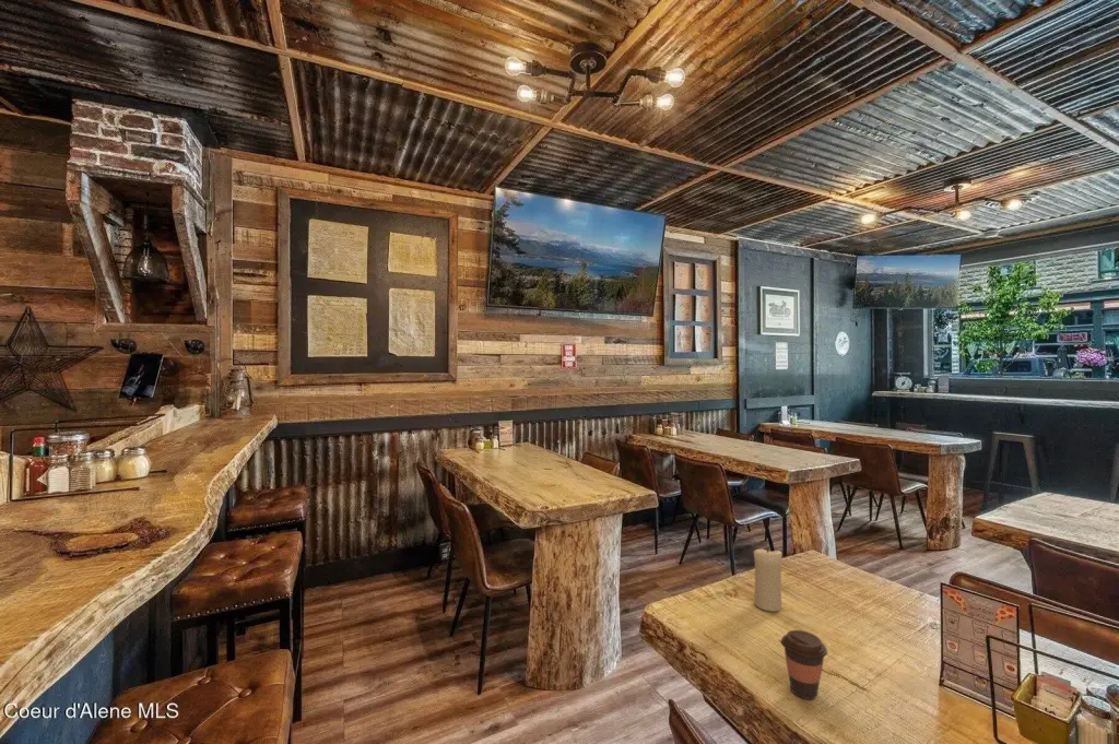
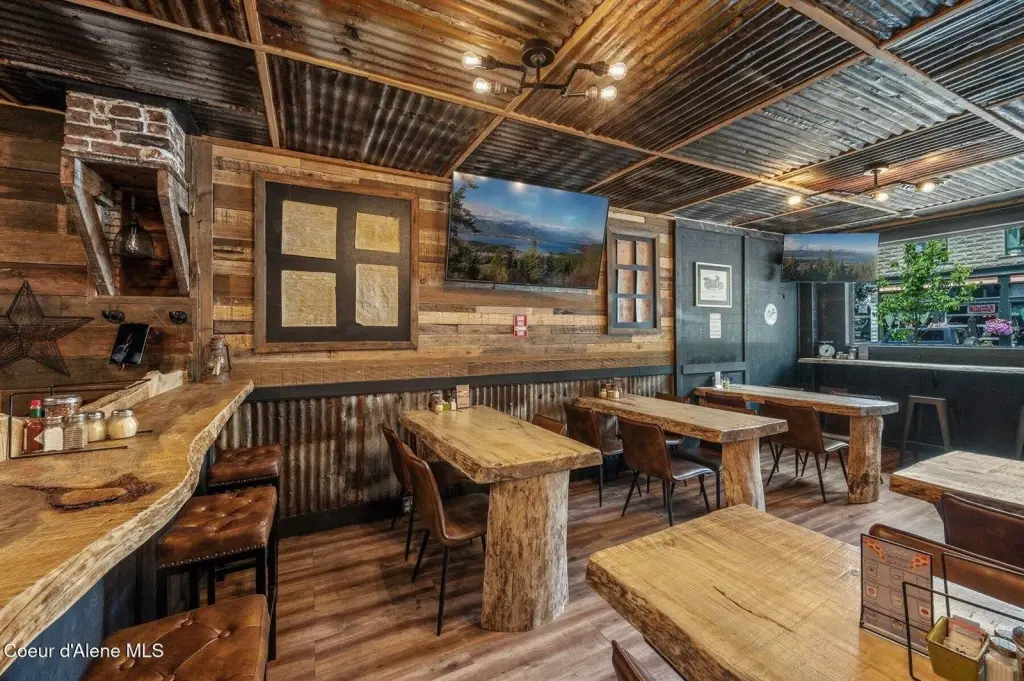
- coffee cup (803, 664)
- candle (767, 575)
